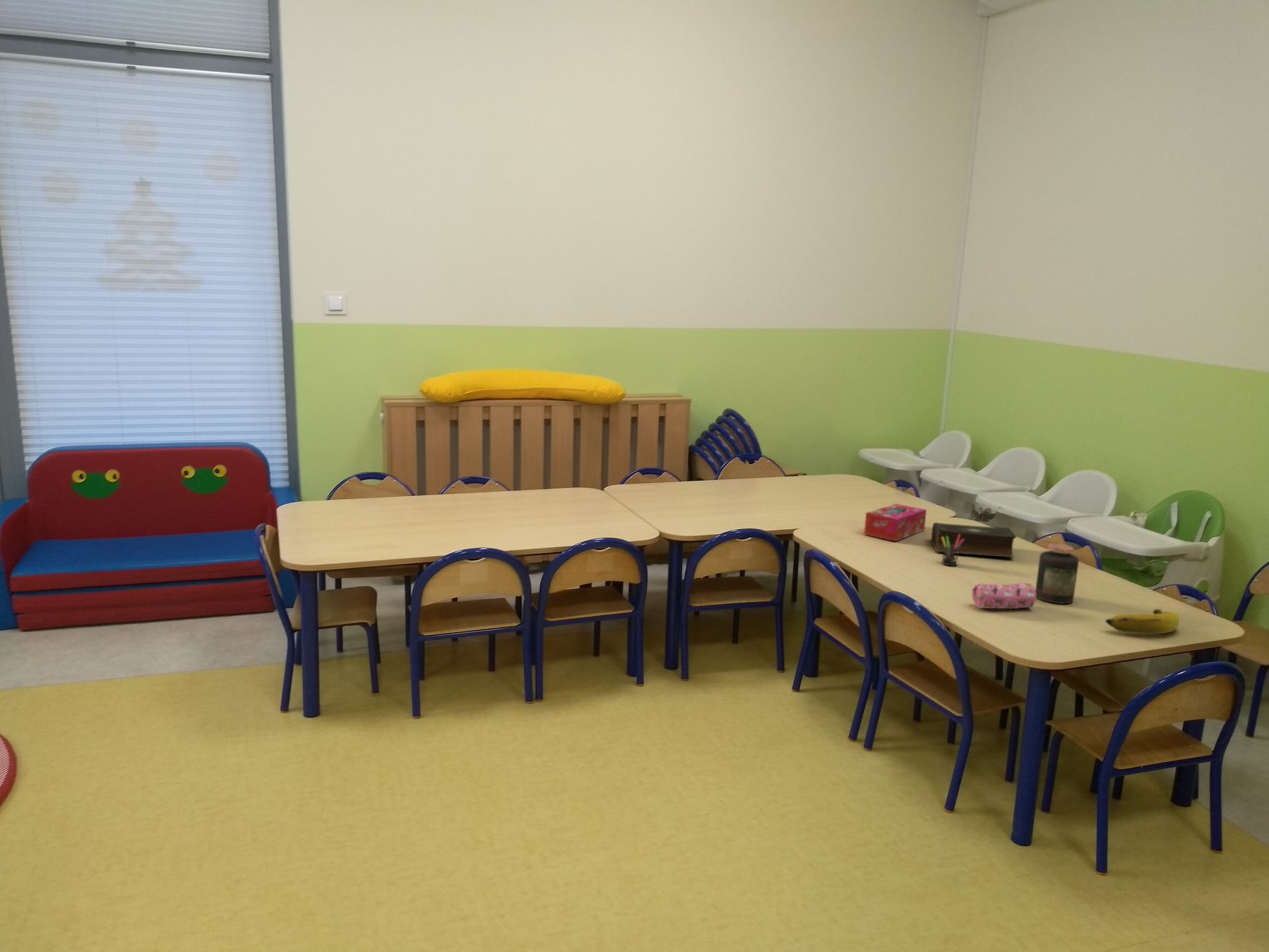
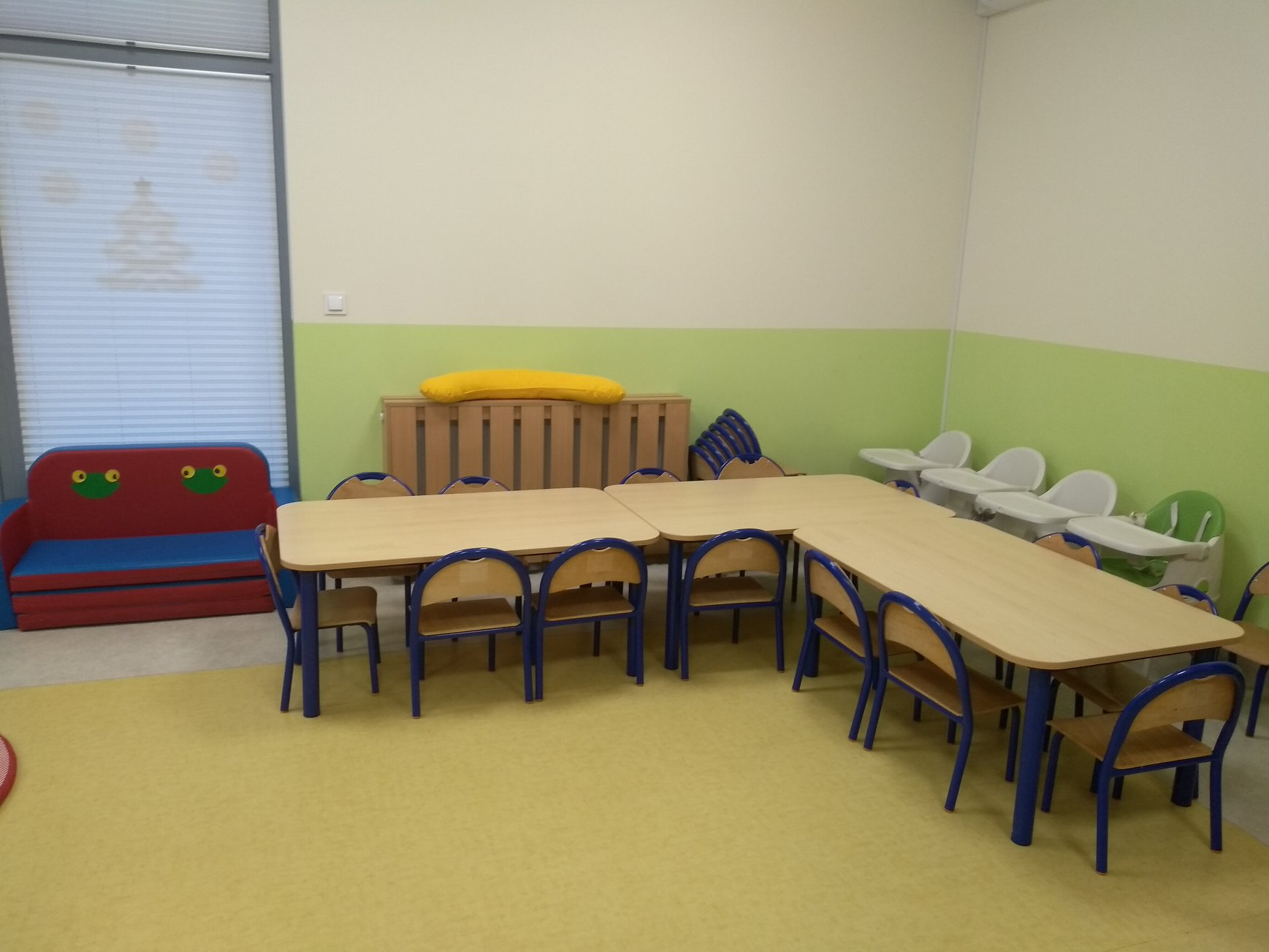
- tissue box (895, 522)
- banana (1139, 617)
- book (972, 538)
- jar (1057, 572)
- pen holder (950, 549)
- pencil case (1003, 595)
